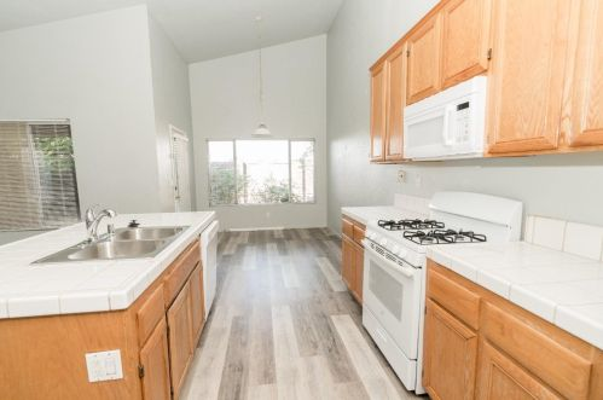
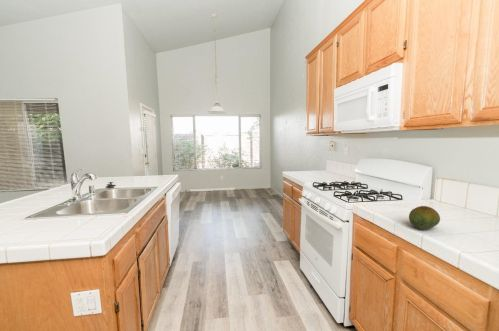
+ fruit (424, 217)
